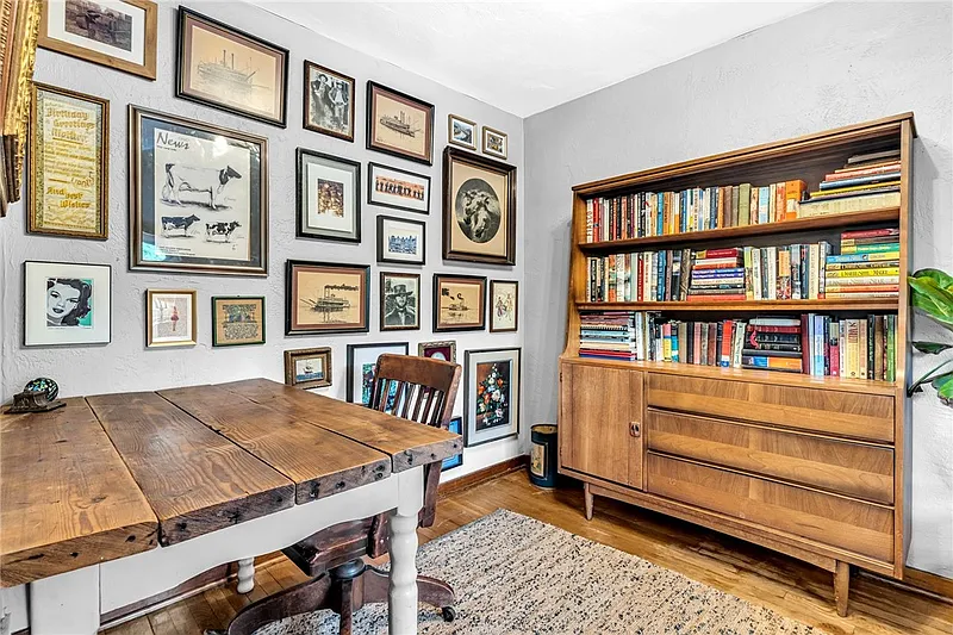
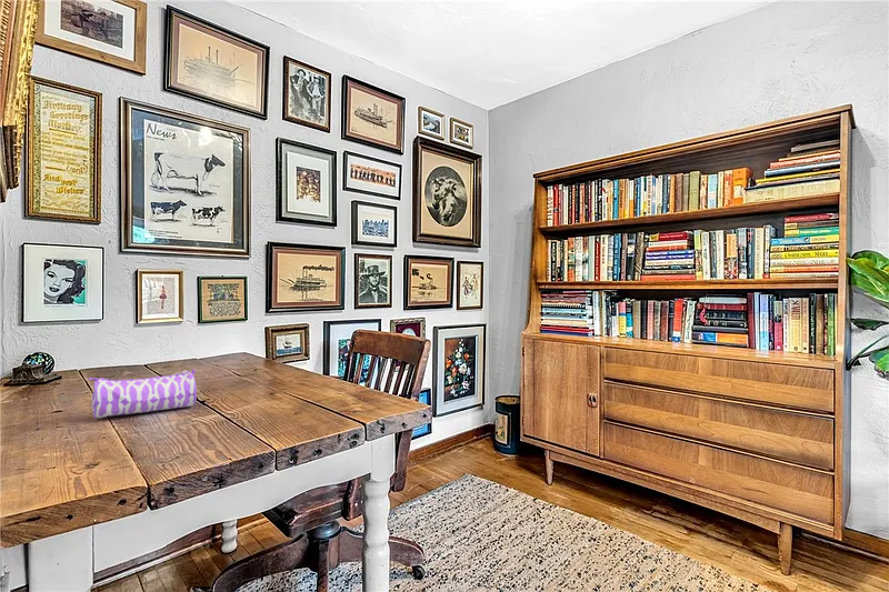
+ pencil case (147, 392)
